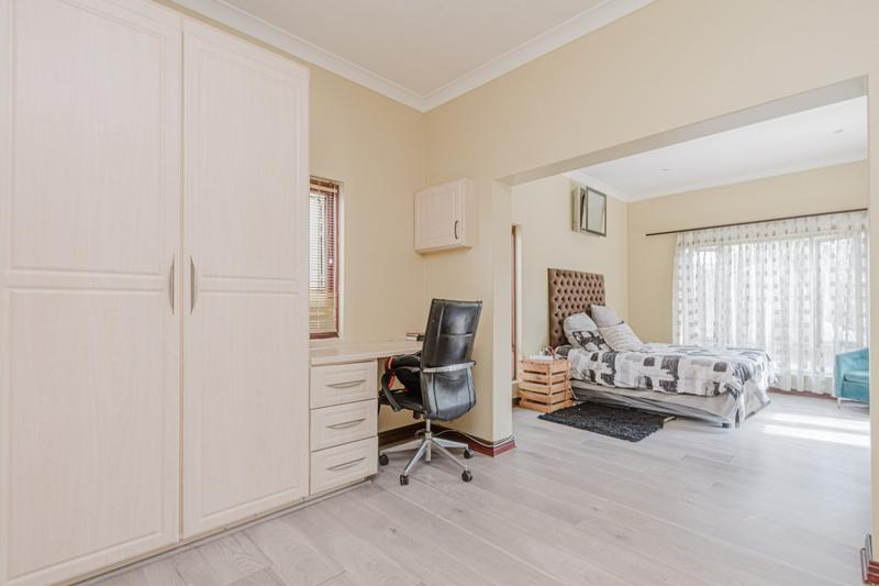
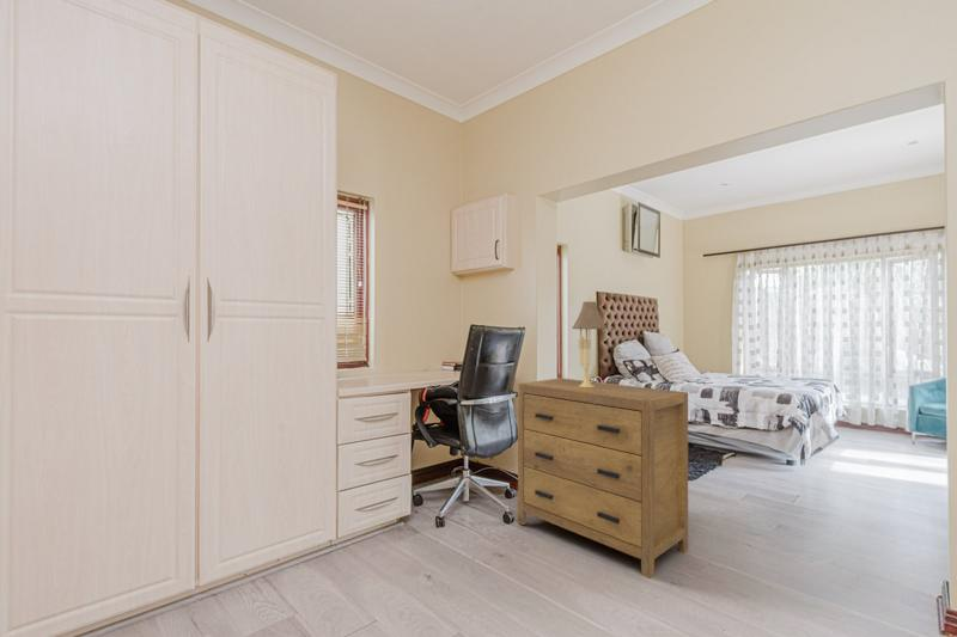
+ table lamp (589, 341)
+ dresser (596, 461)
